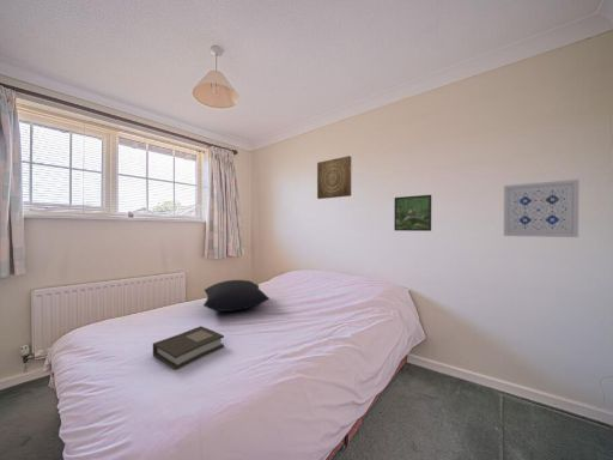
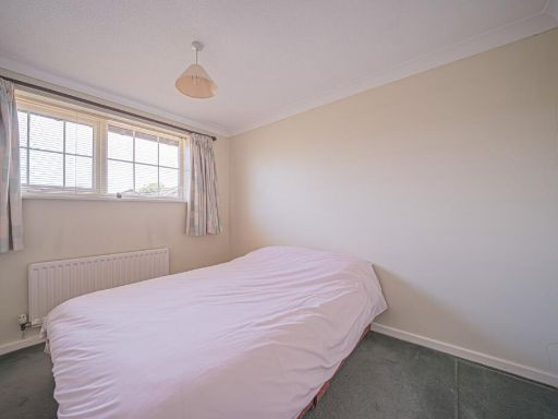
- book (189, 344)
- pillow (235, 295)
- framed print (412, 213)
- wall art (538, 210)
- wall art (333, 178)
